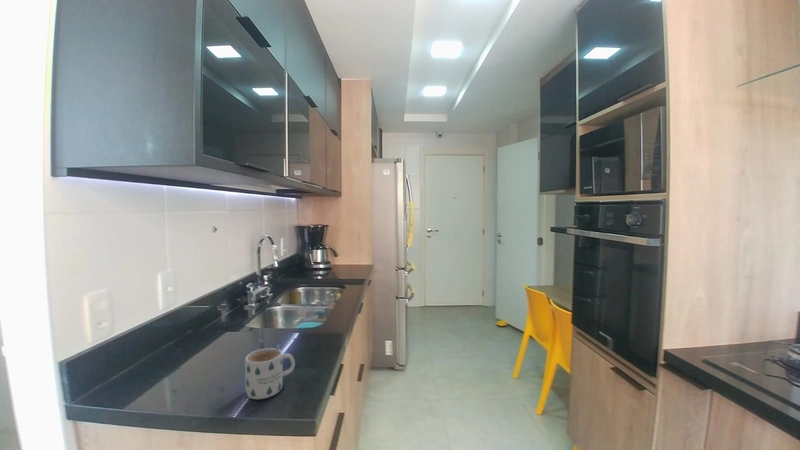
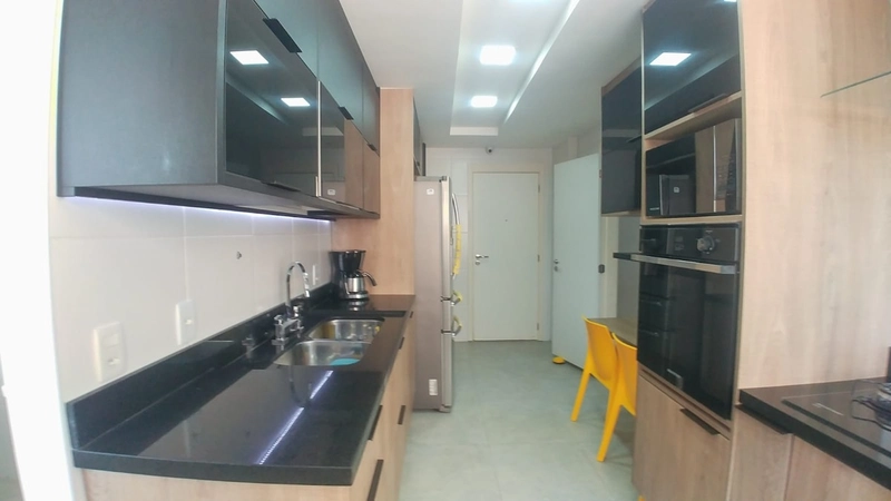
- mug (271, 370)
